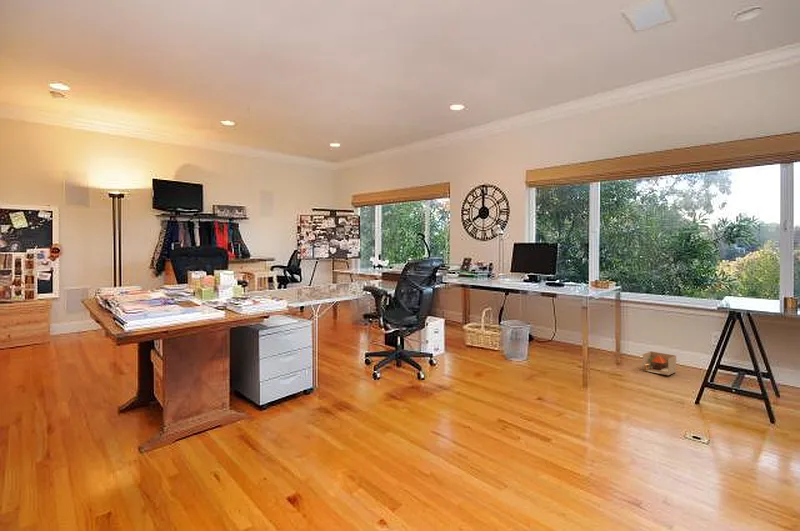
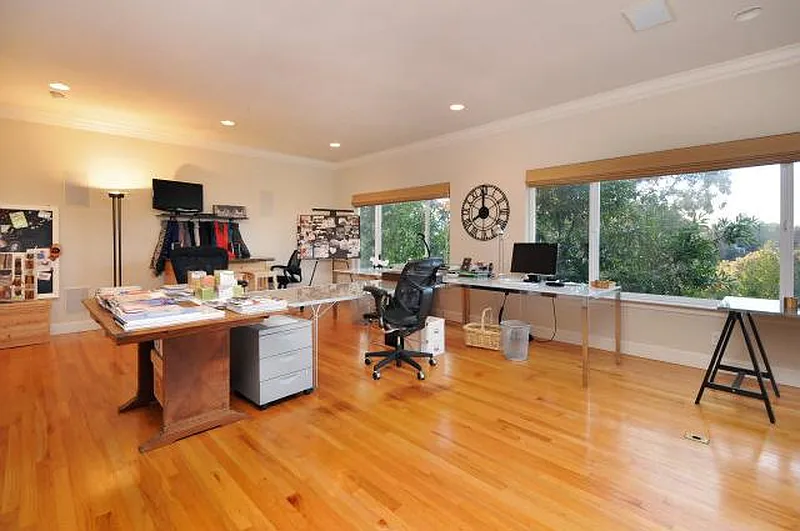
- cardboard box (651, 360)
